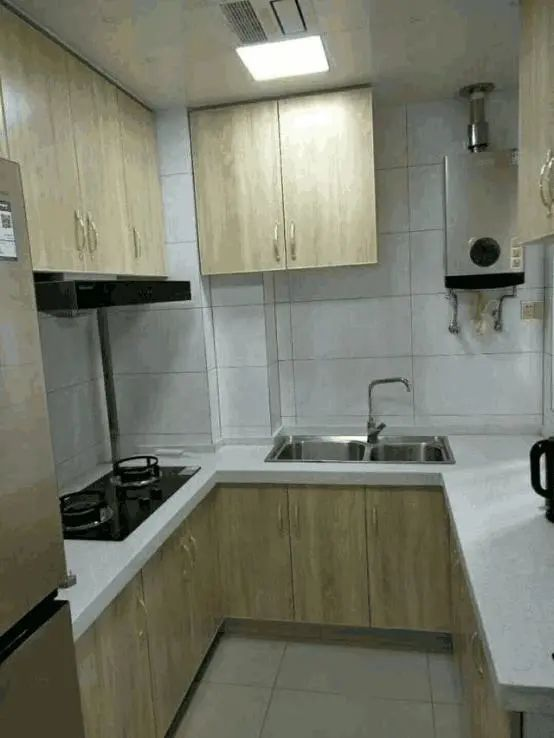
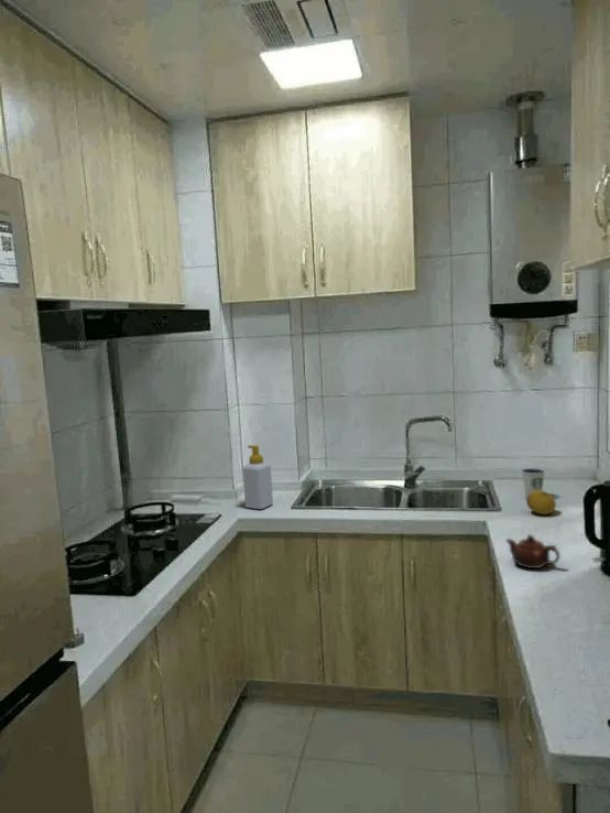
+ teapot (532, 549)
+ fruit (541, 501)
+ soap bottle (257, 476)
+ dixie cup (533, 484)
